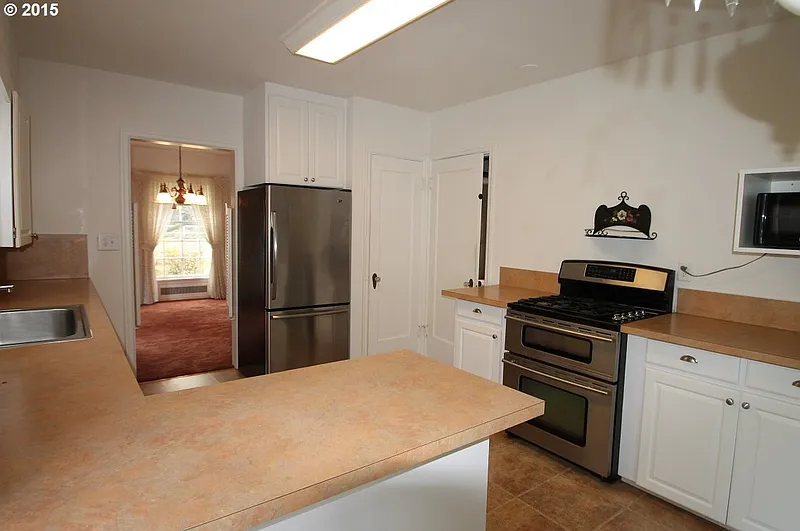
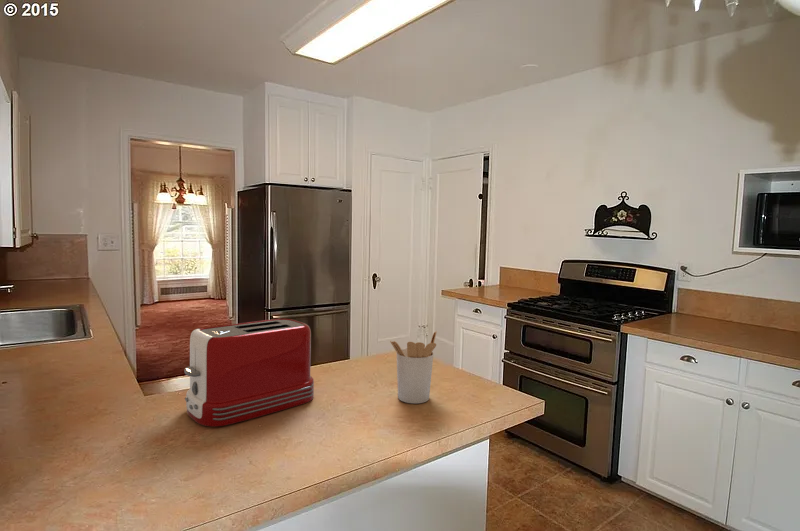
+ utensil holder (416, 367)
+ toaster (253, 365)
